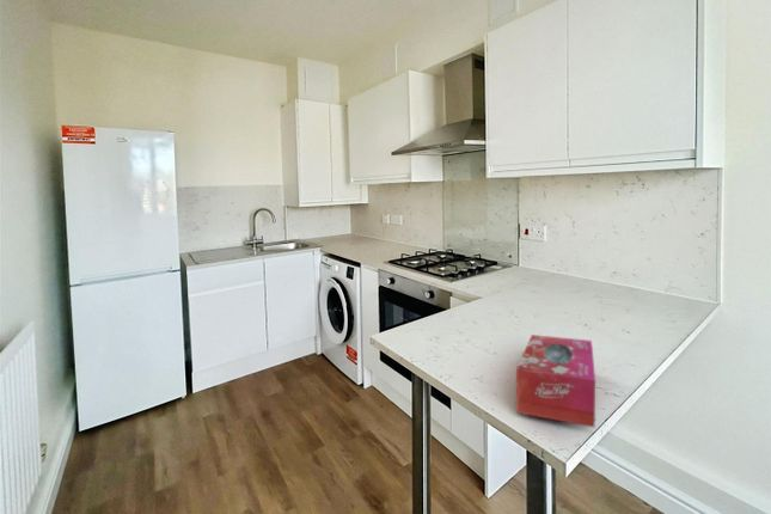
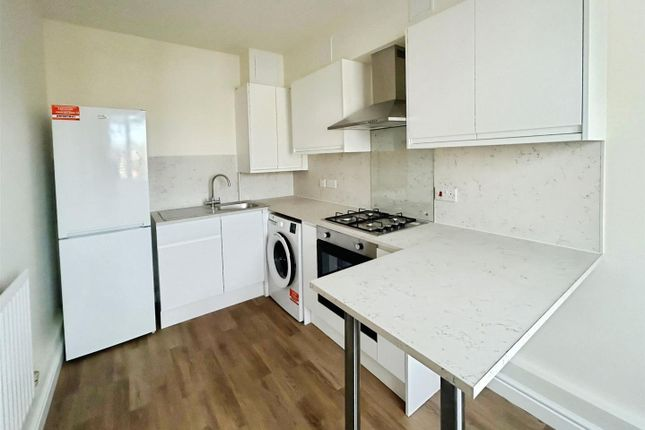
- tissue box (557, 373)
